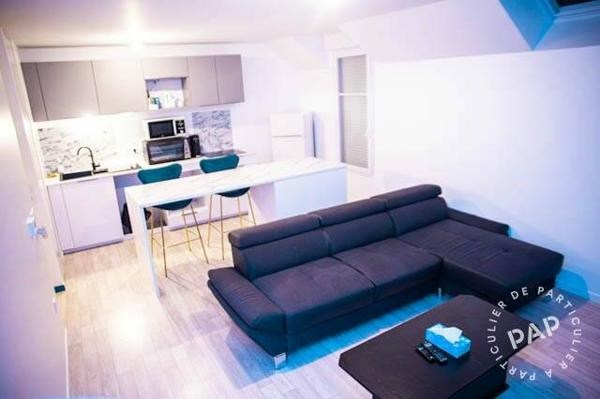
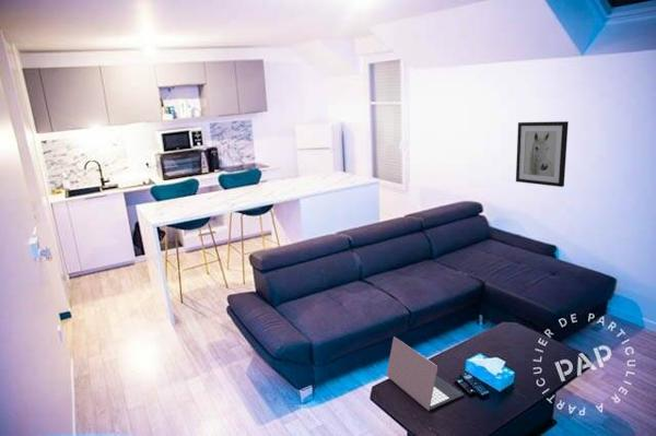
+ wall art (540, 153)
+ laptop (423, 366)
